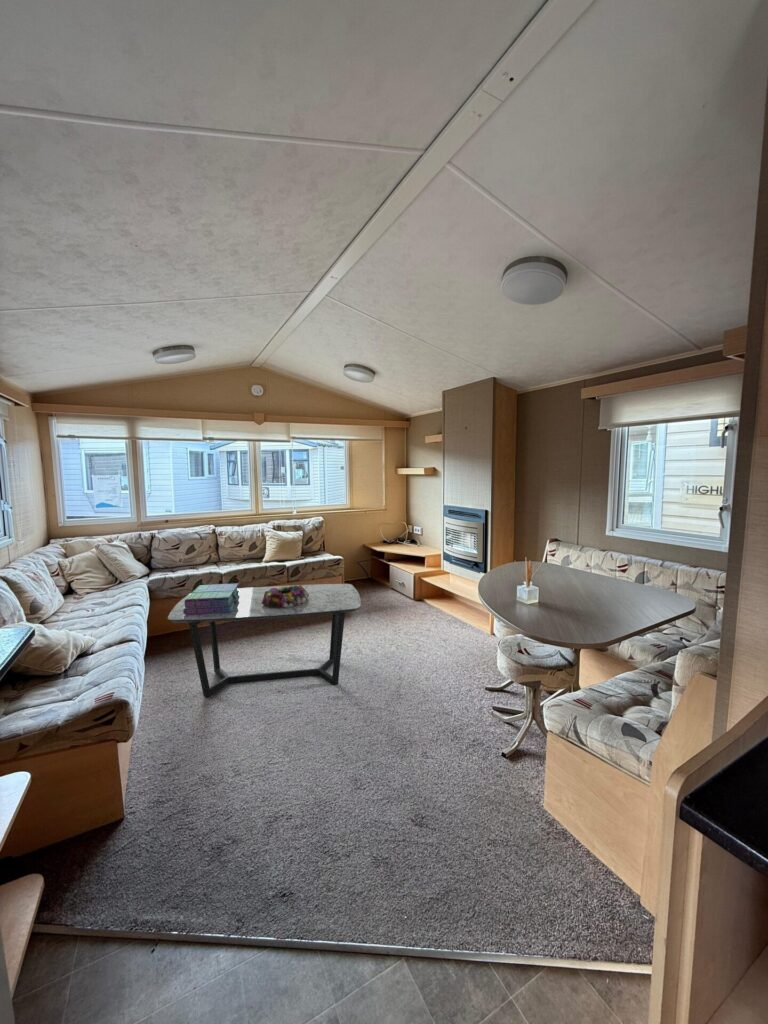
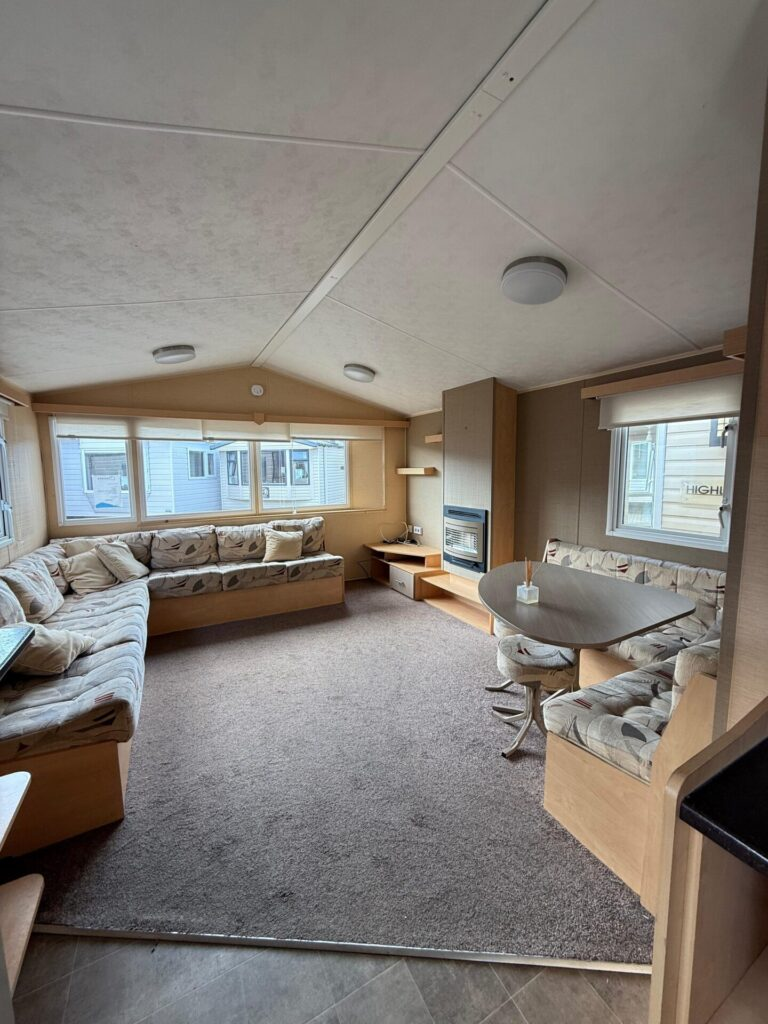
- stack of books (213, 597)
- coffee table (271, 618)
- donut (285, 593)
